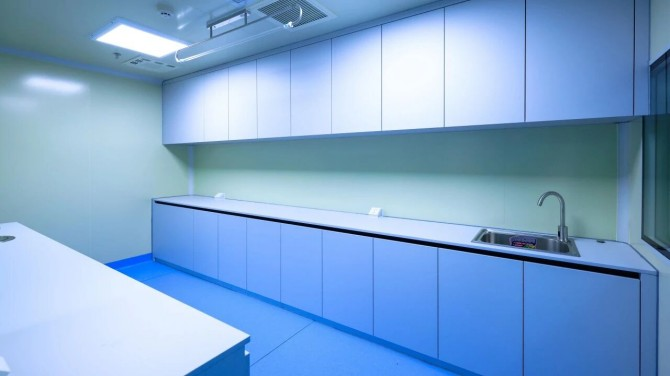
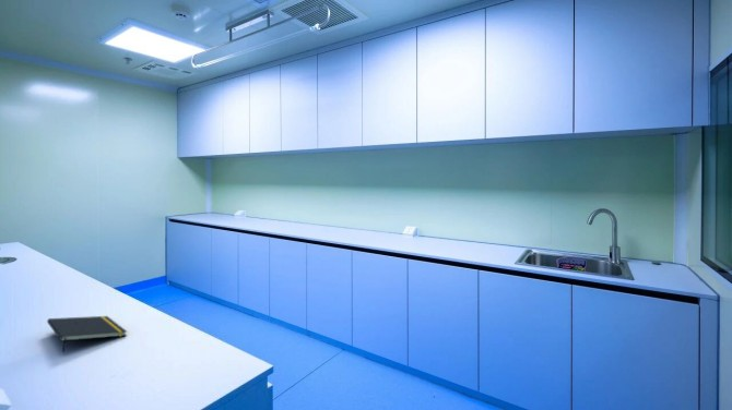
+ notepad (86, 326)
